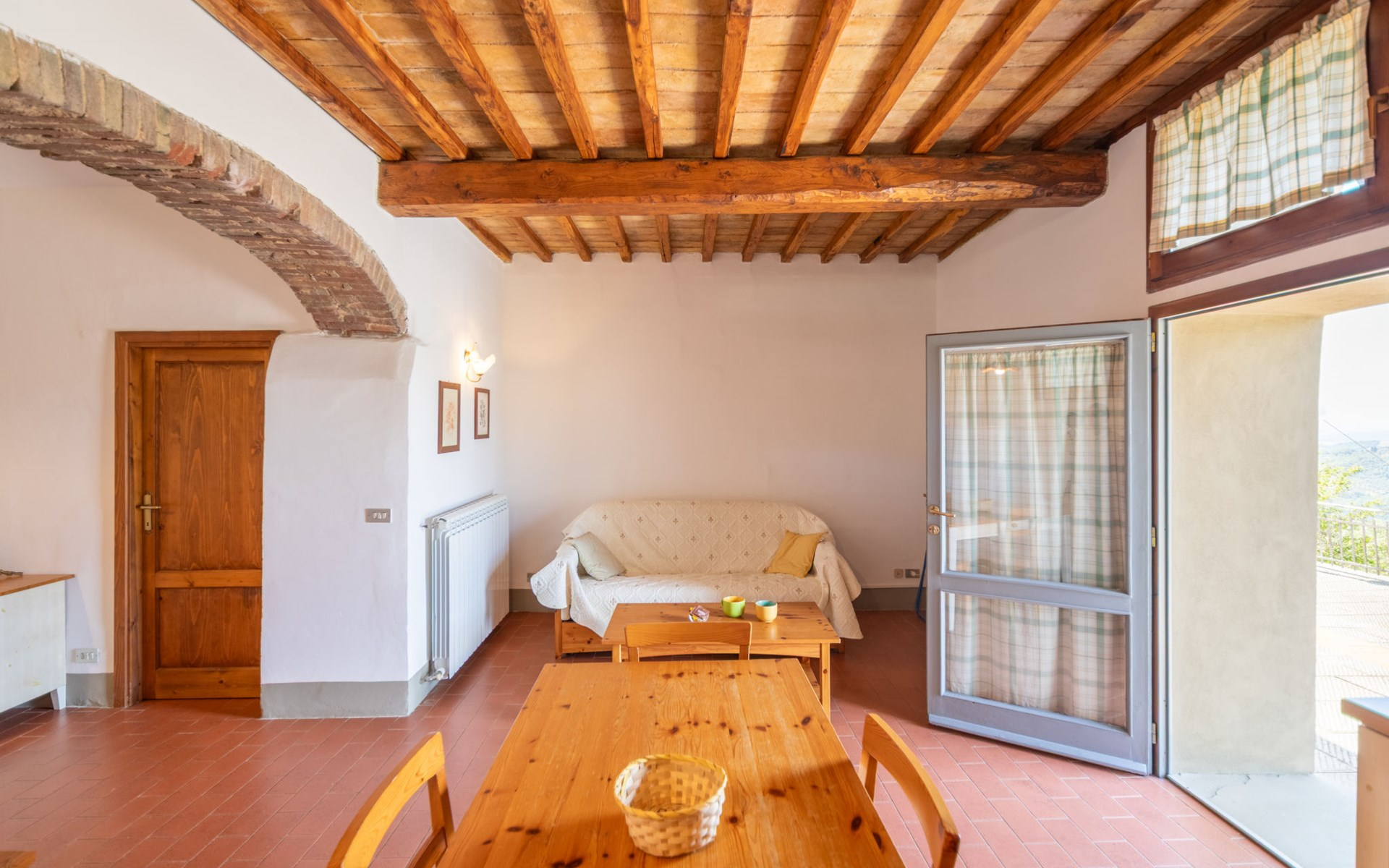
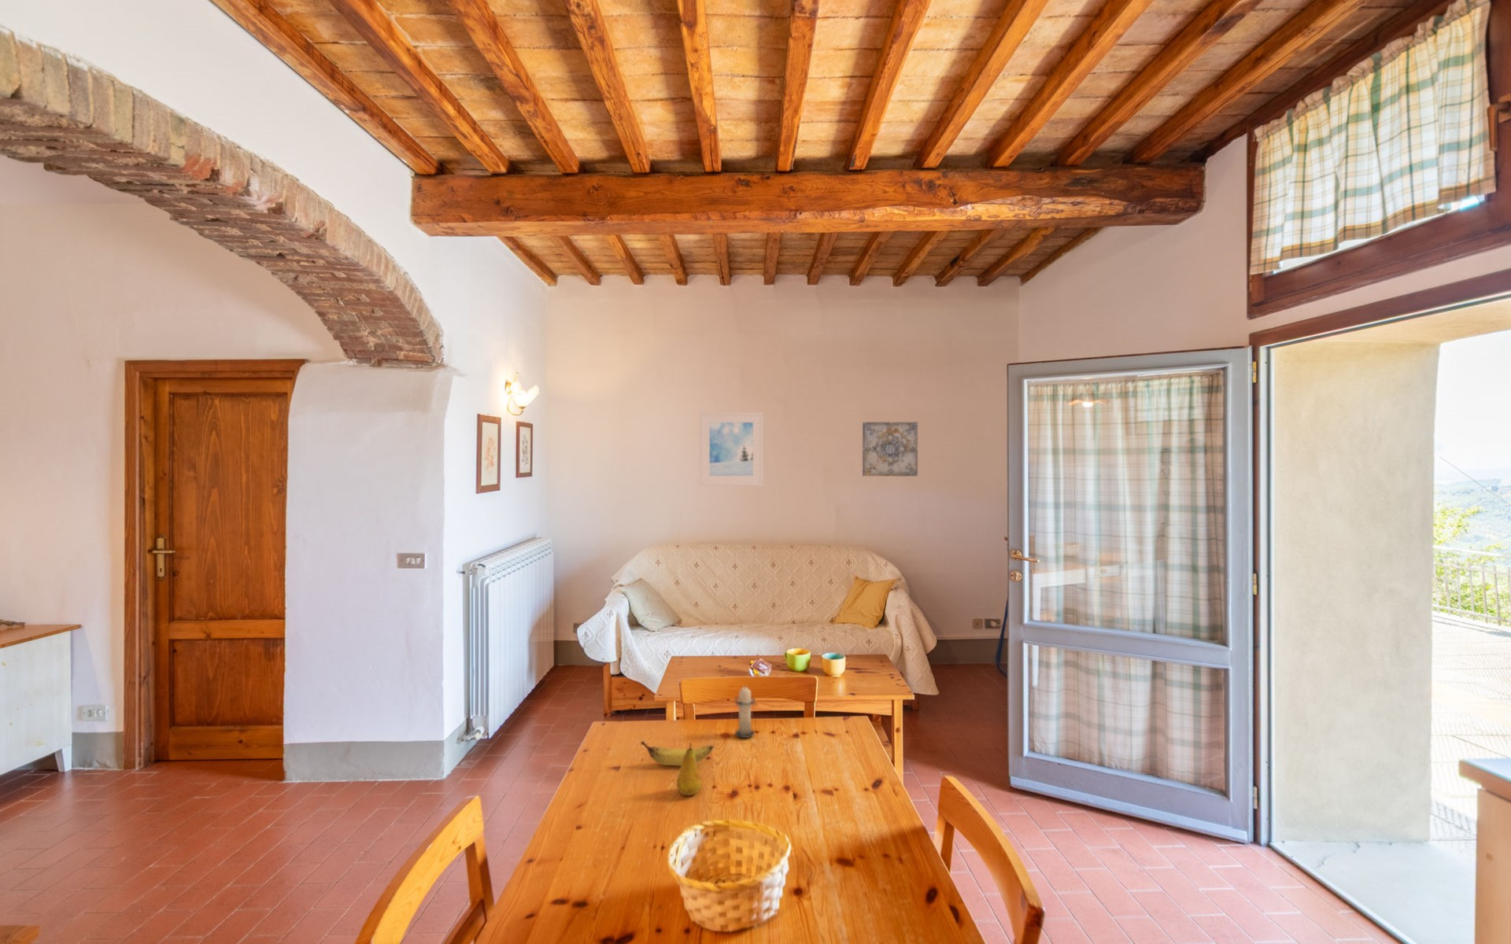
+ fruit (689, 767)
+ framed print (731, 449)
+ candle (744, 709)
+ wall art (889, 448)
+ banana (677, 753)
